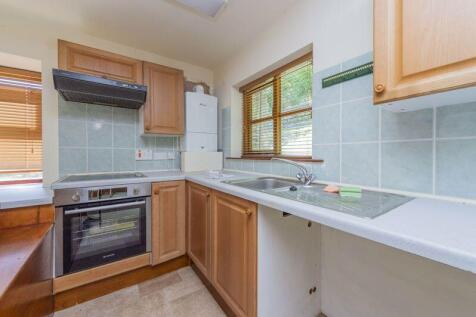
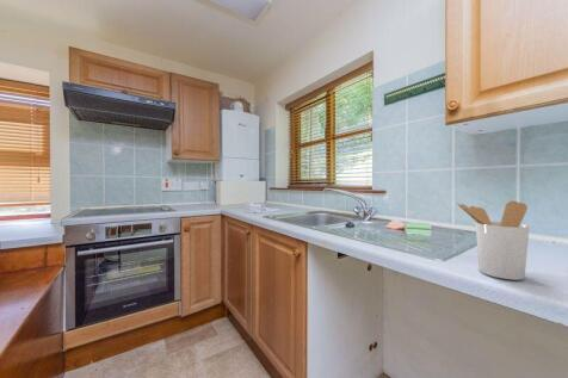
+ utensil holder (488, 236)
